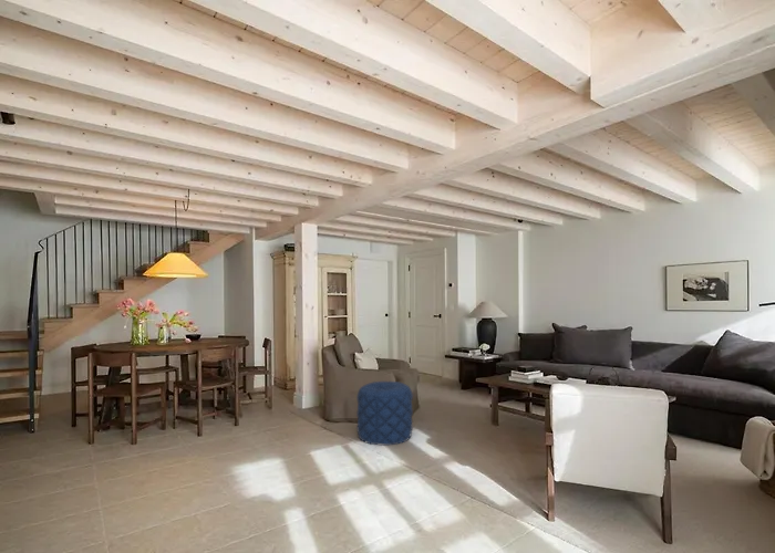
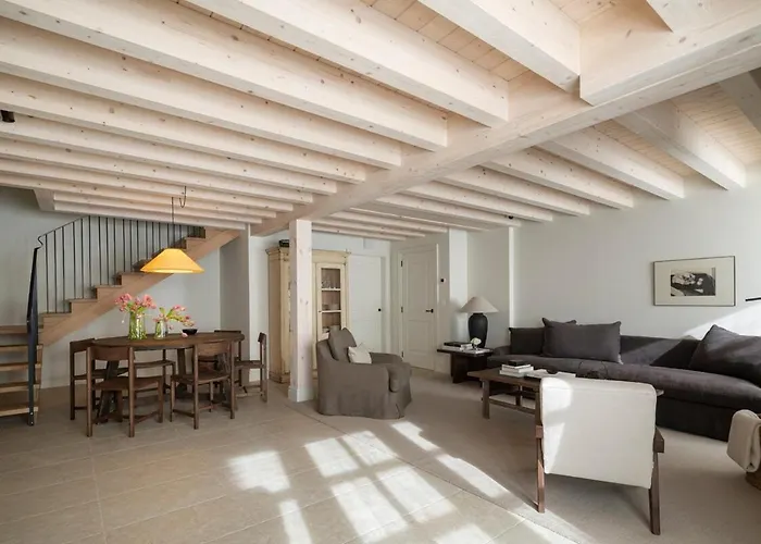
- pouf (384, 410)
